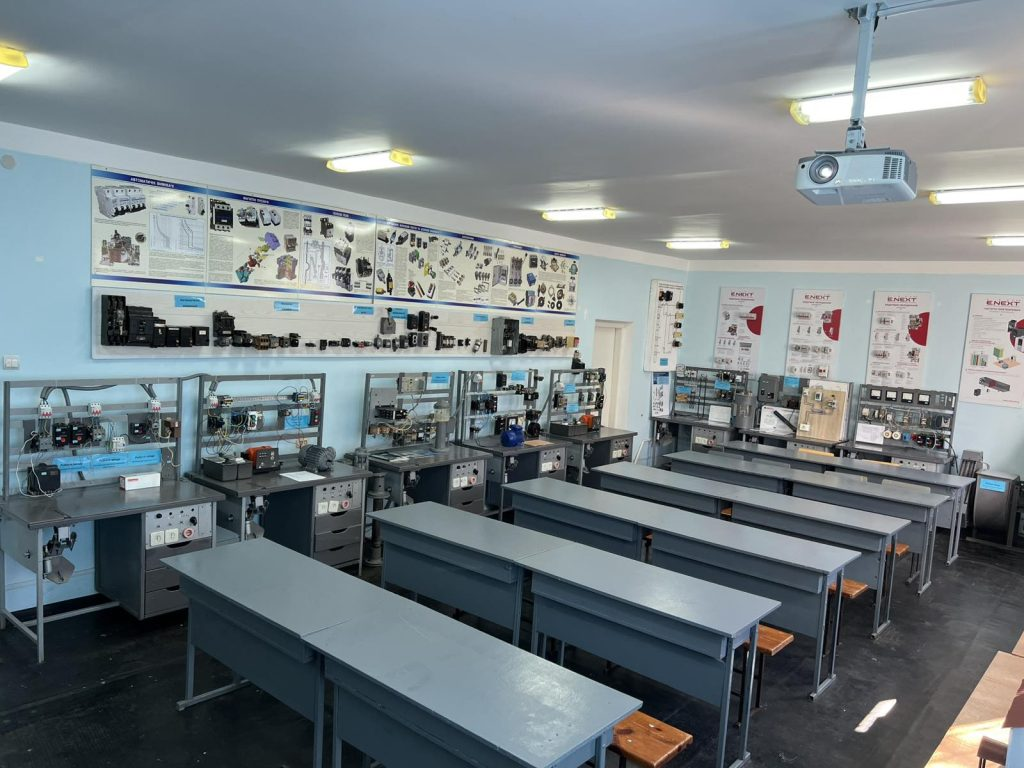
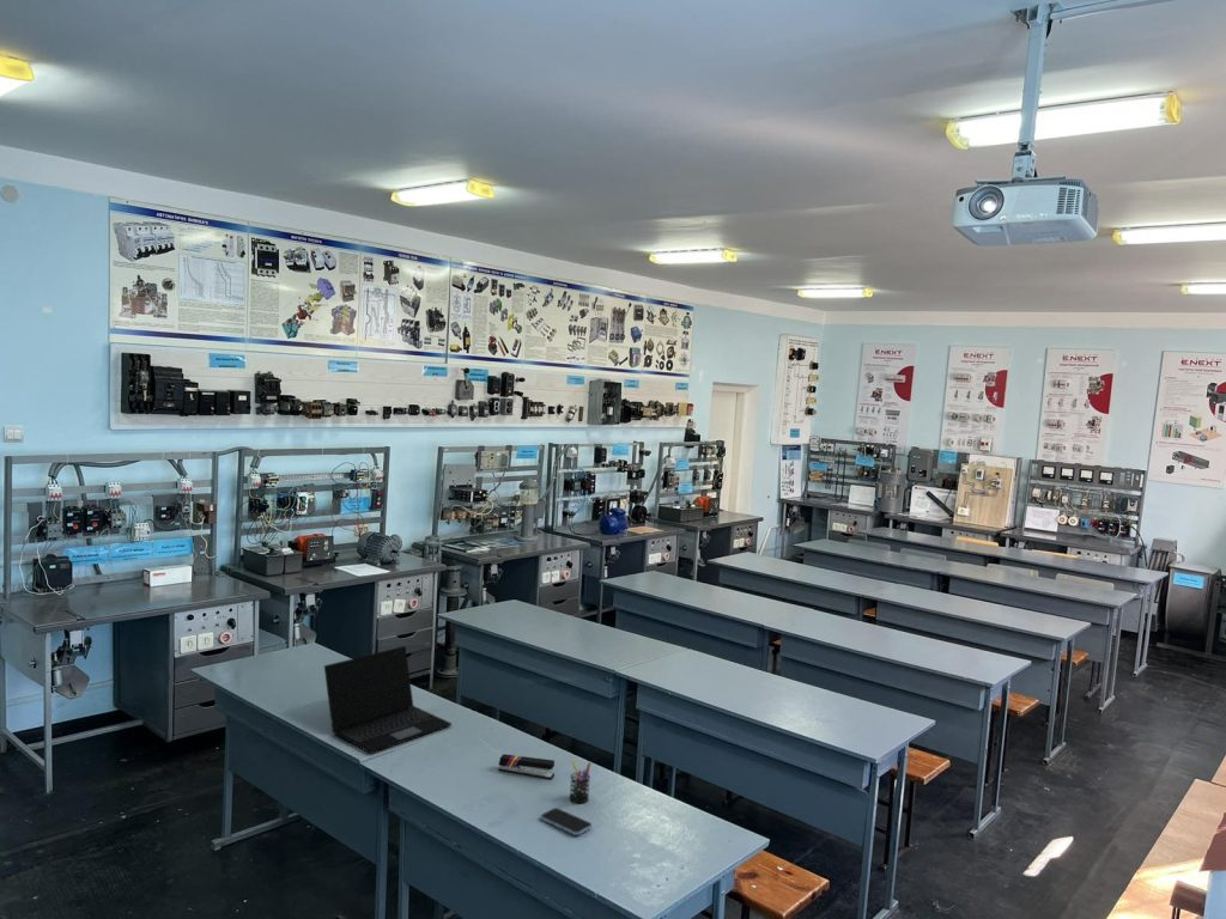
+ stapler (526, 765)
+ smartphone (565, 821)
+ laptop (388, 695)
+ pen holder (582, 779)
